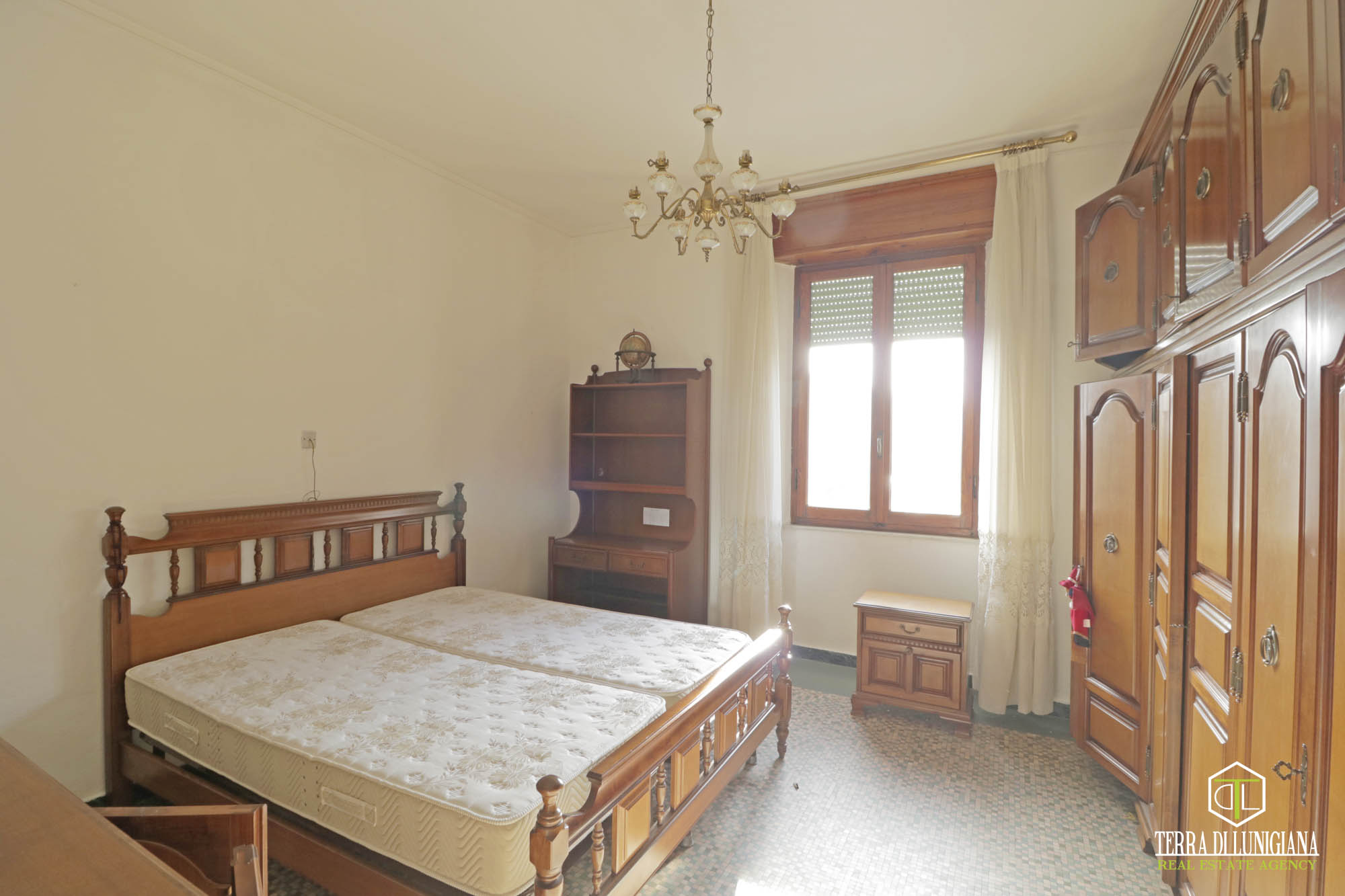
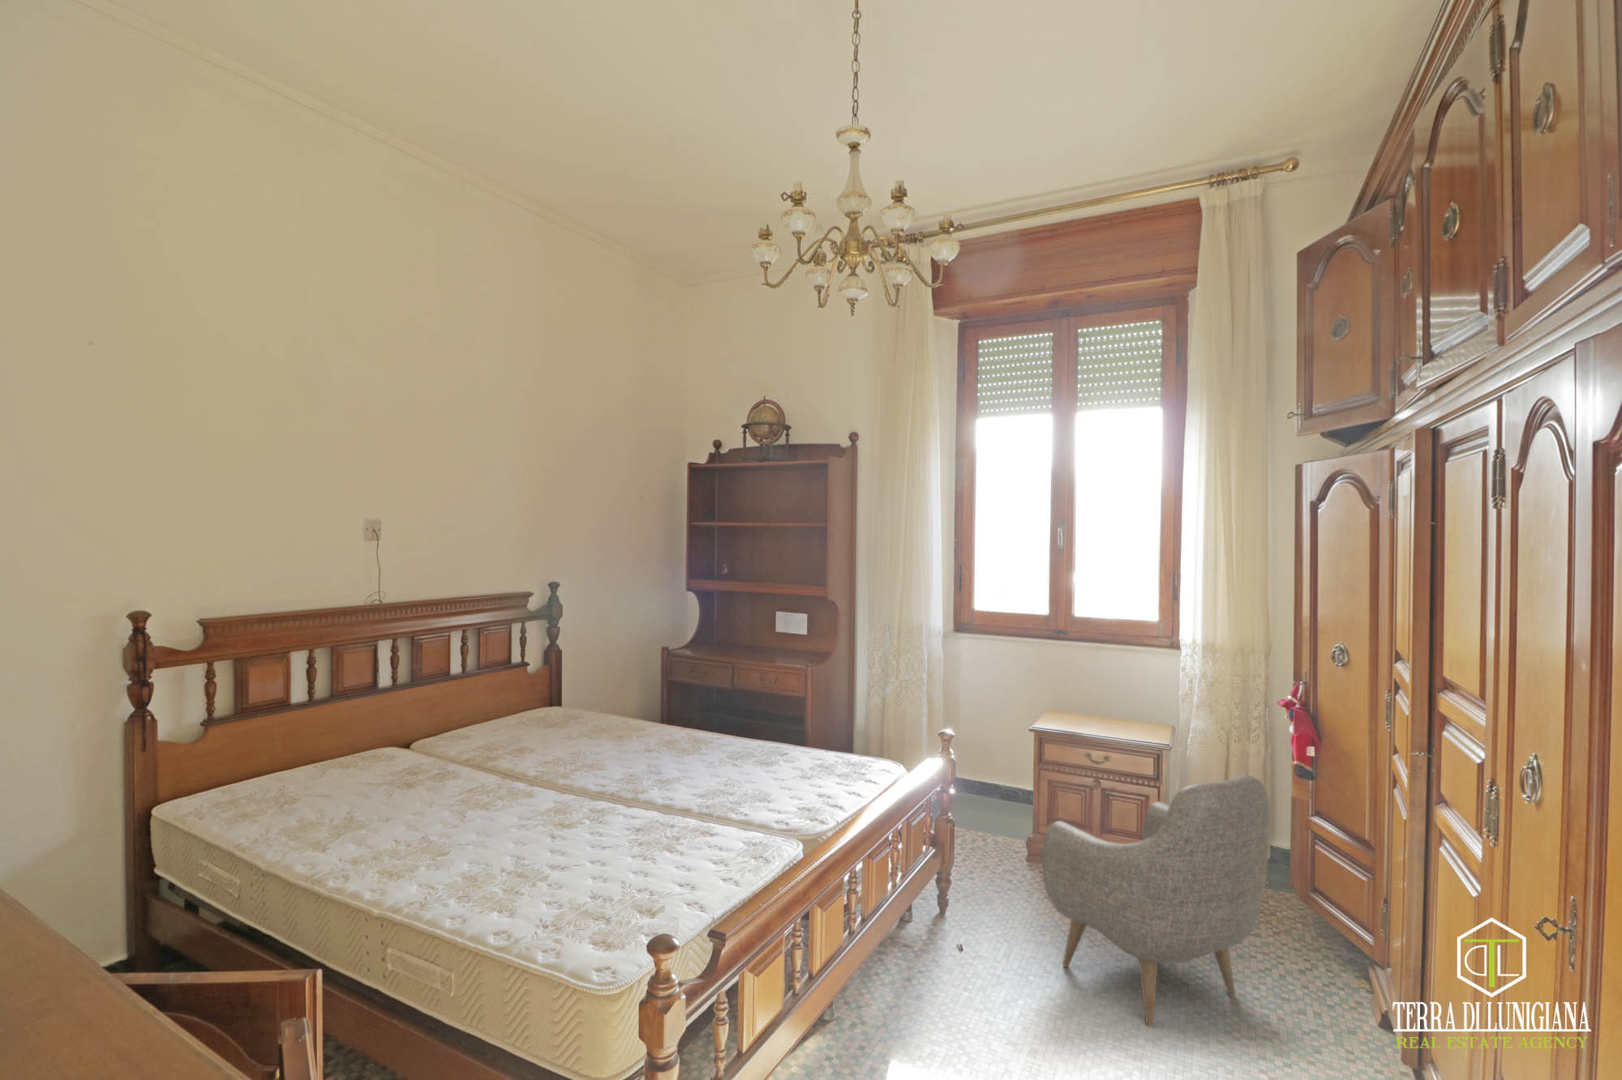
+ armchair (1148, 868)
